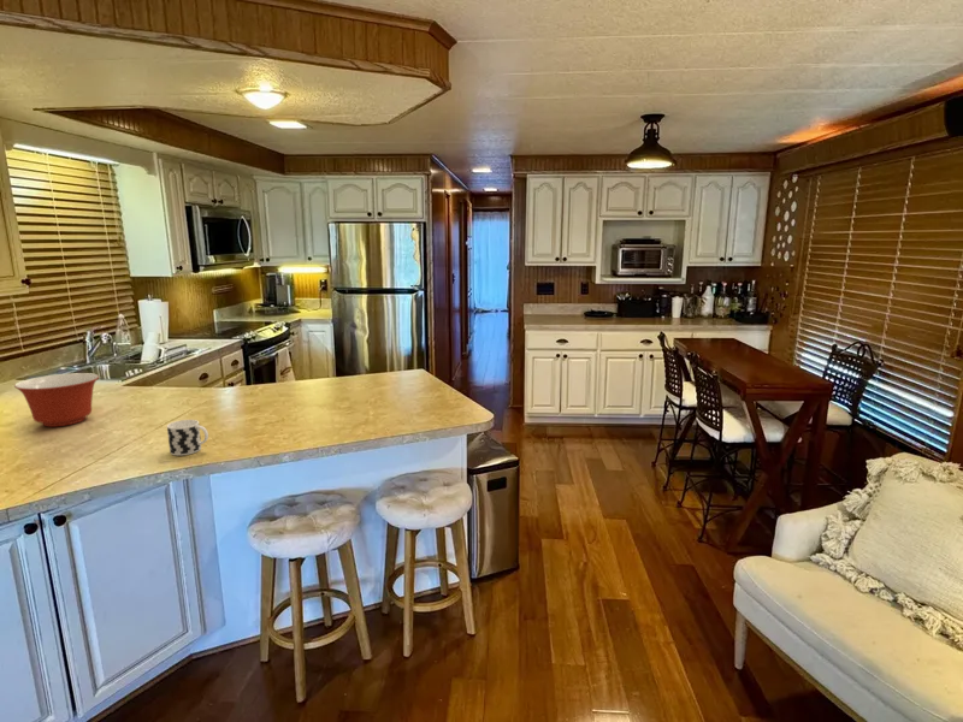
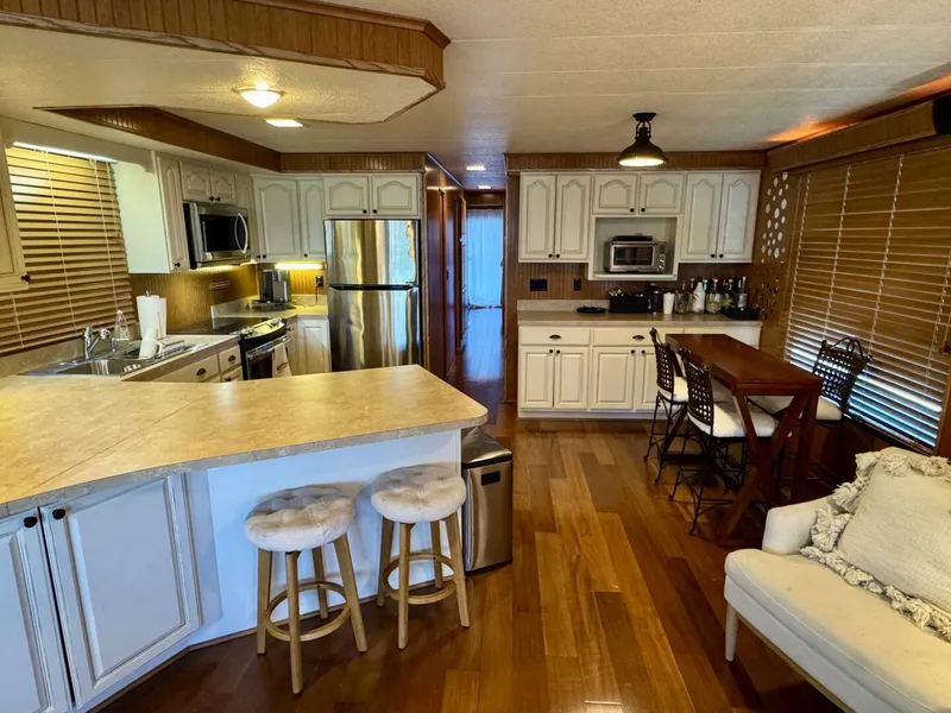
- cup (189, 437)
- mixing bowl (60, 401)
